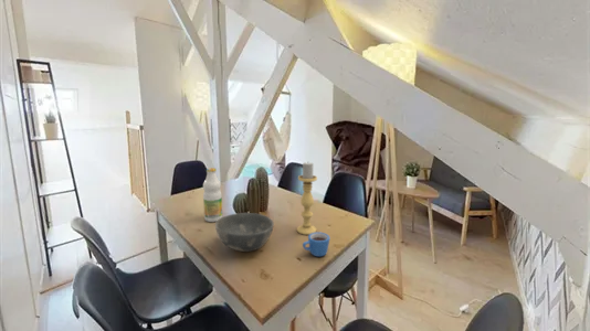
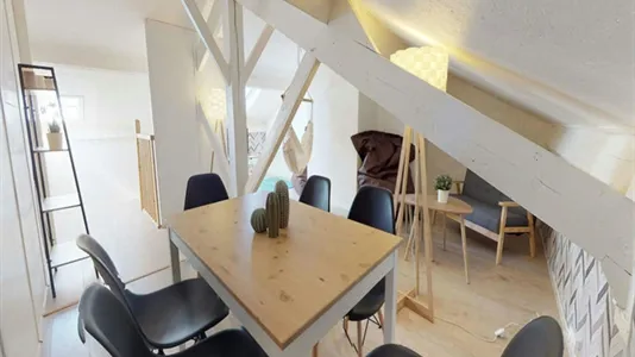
- bowl (245, 234)
- bottle (212, 194)
- candle holder (307, 196)
- mug (315, 245)
